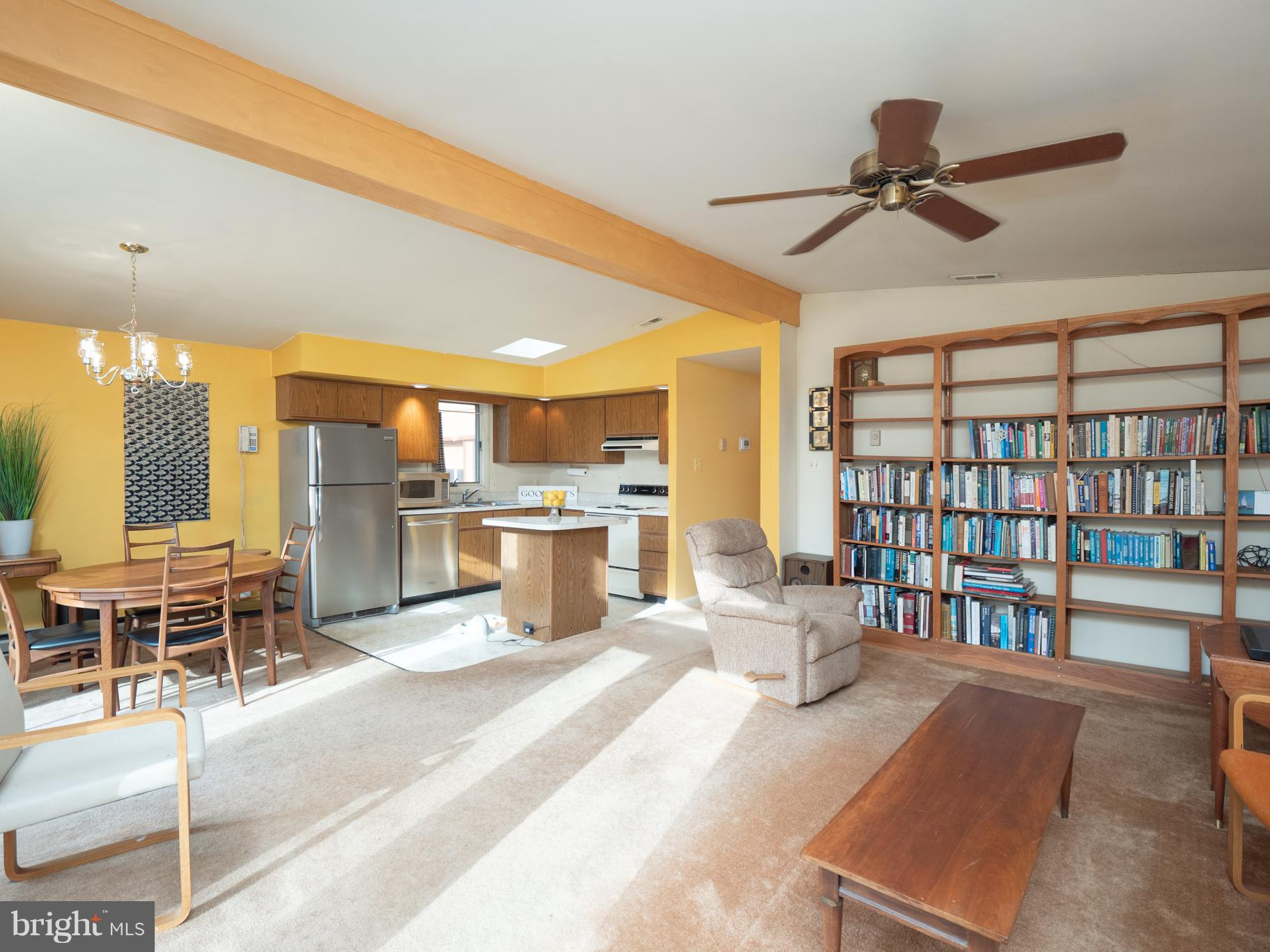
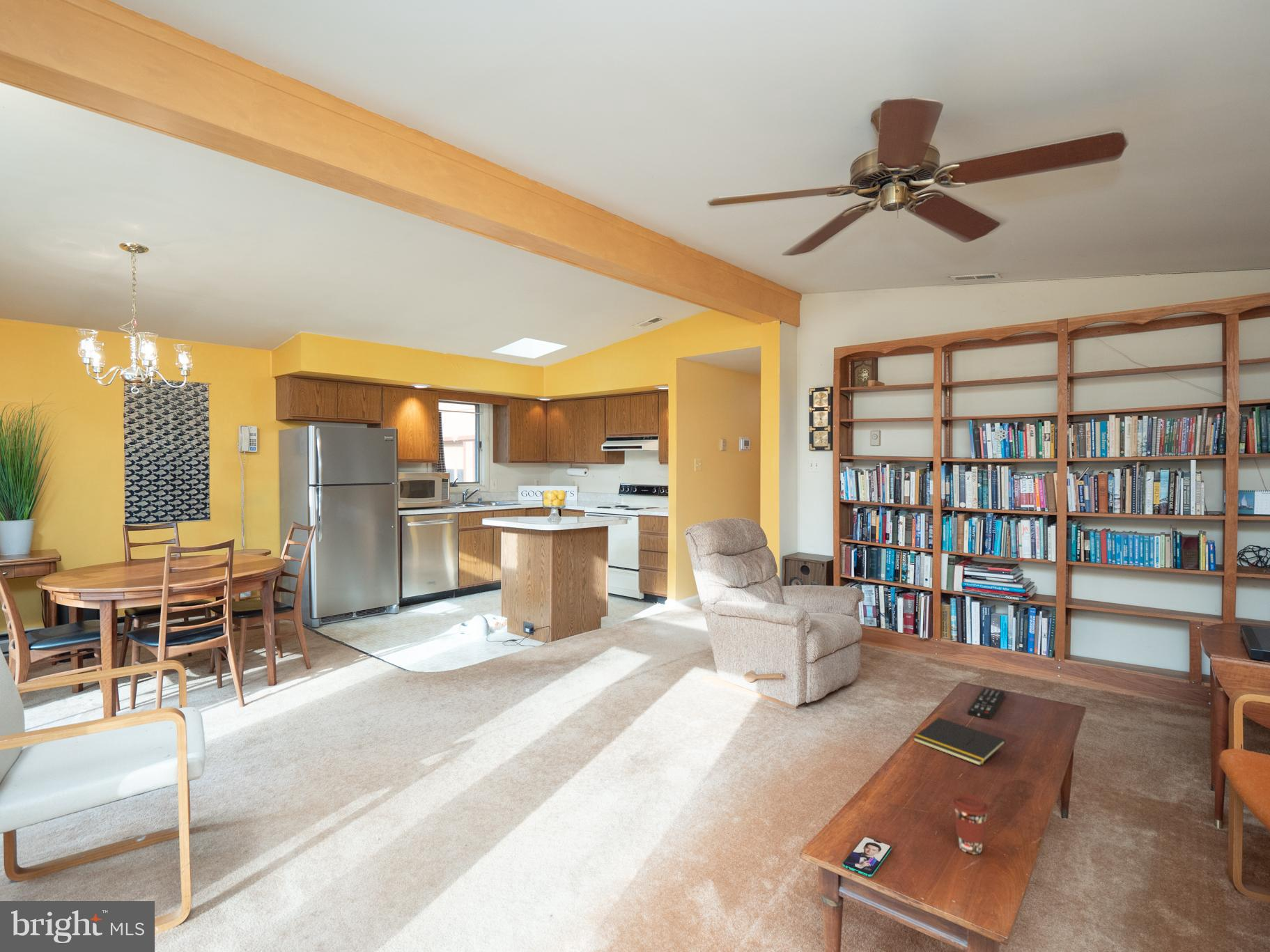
+ smartphone (867, 856)
+ coffee cup (970, 824)
+ notepad (958, 740)
+ remote control (986, 702)
